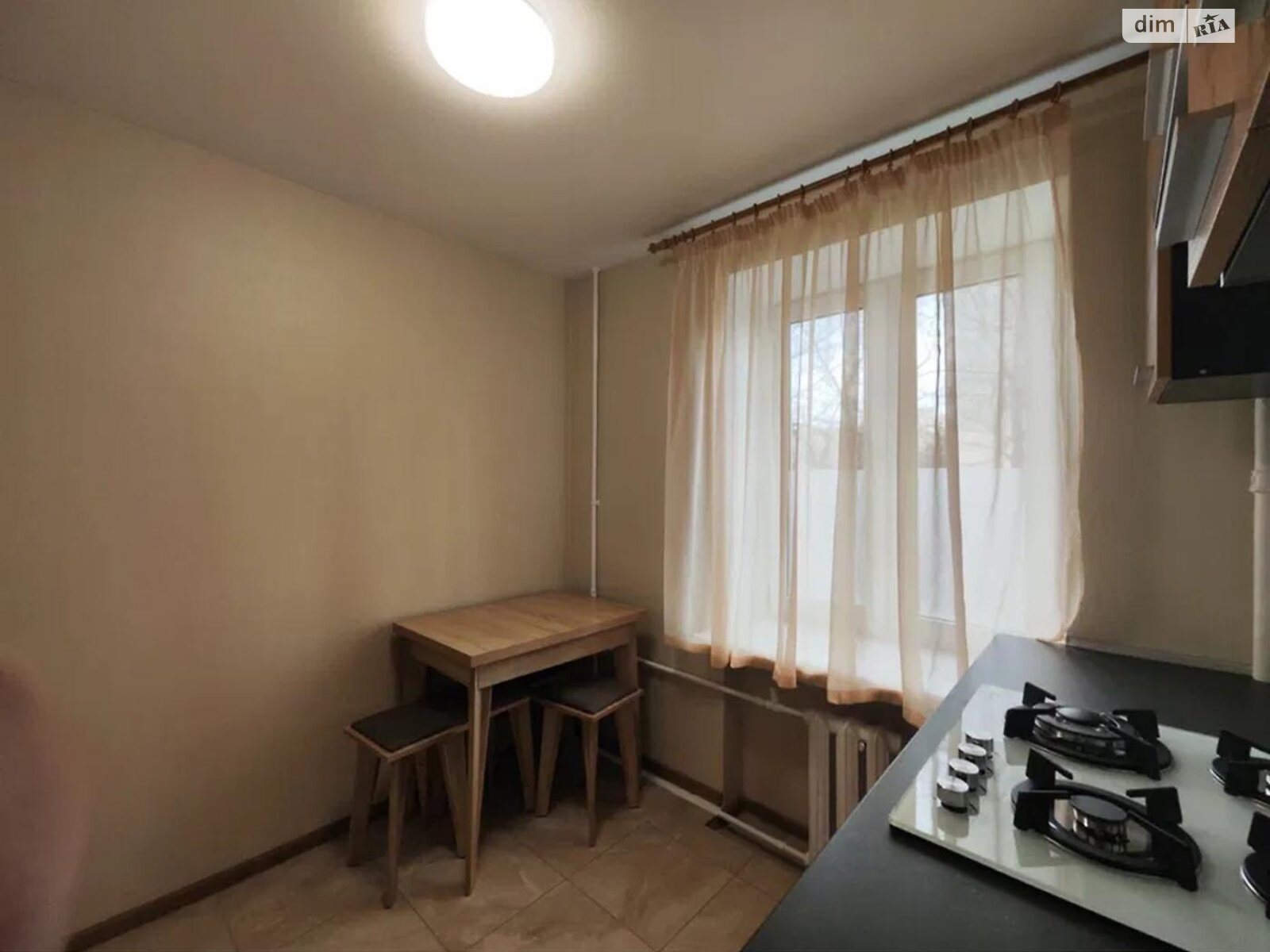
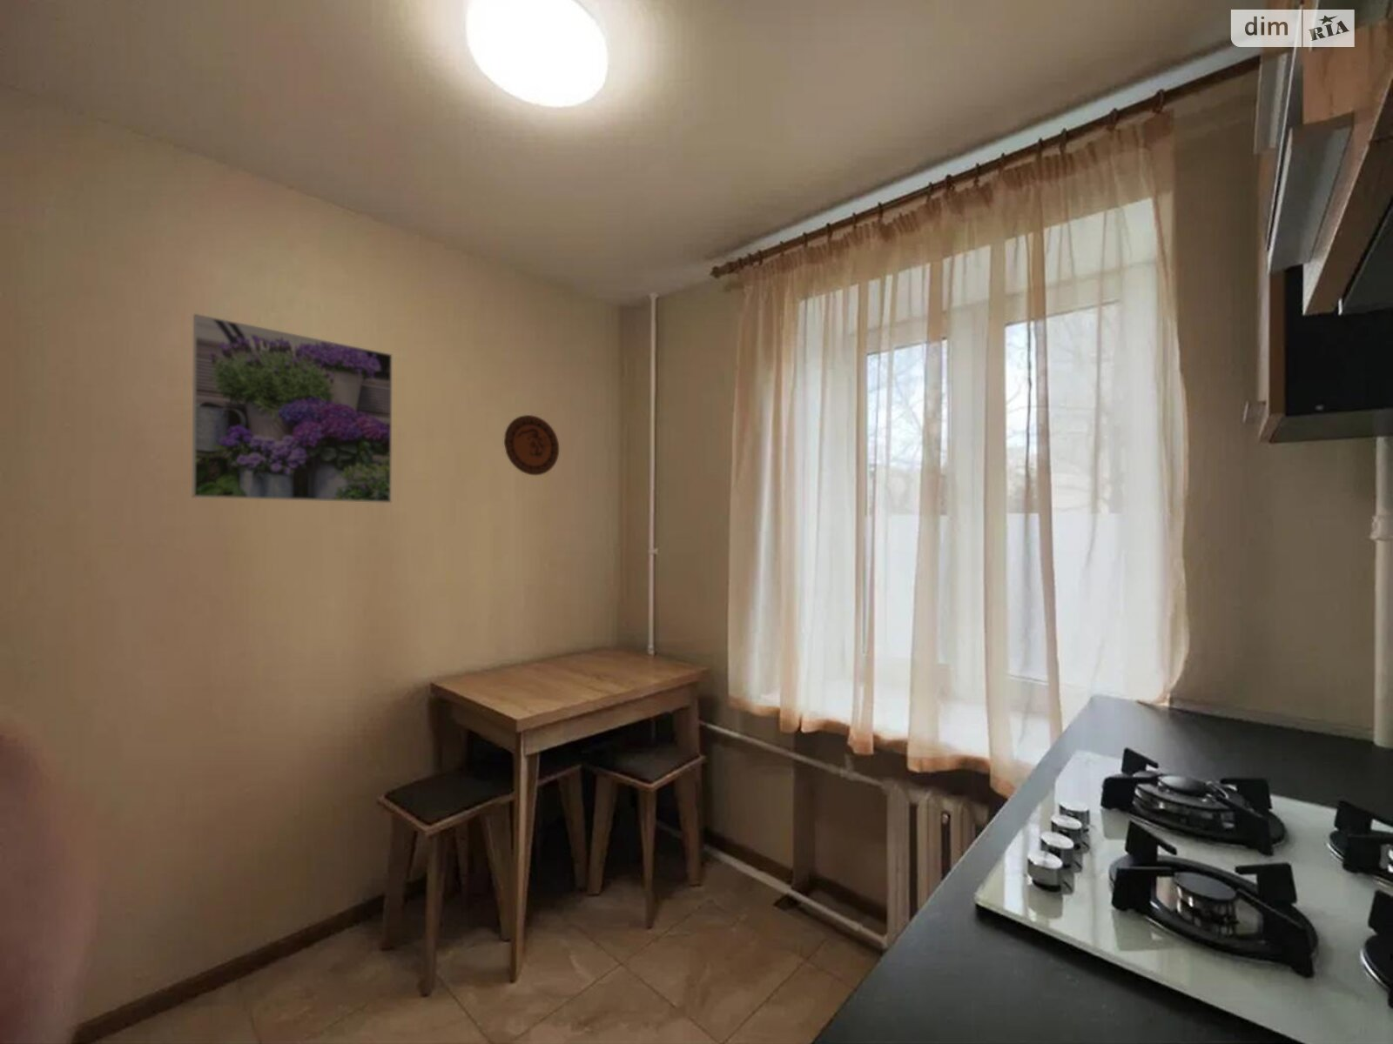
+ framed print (302, 419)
+ decorative plate (532, 445)
